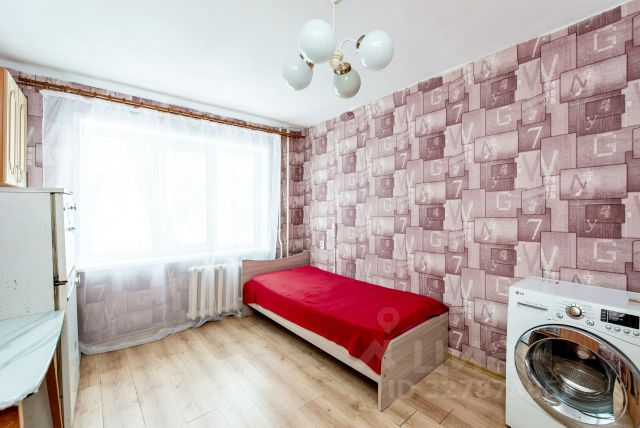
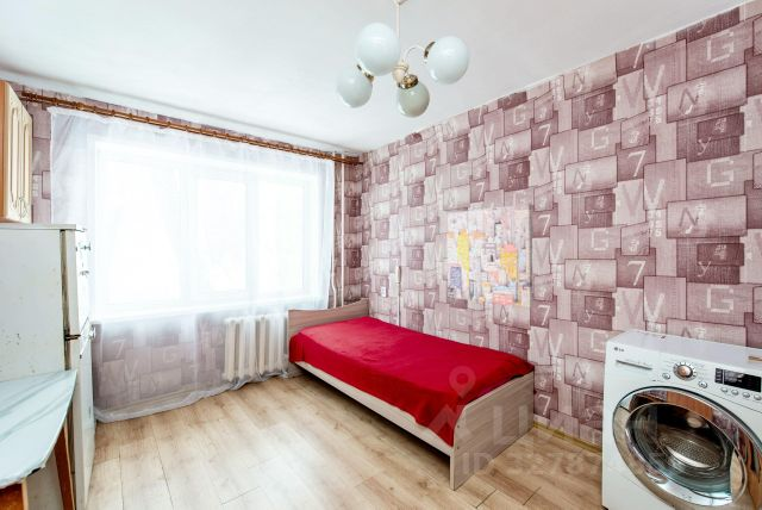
+ wall art (485, 255)
